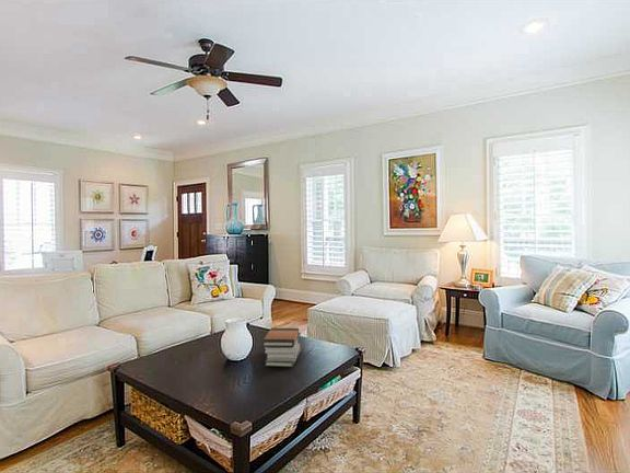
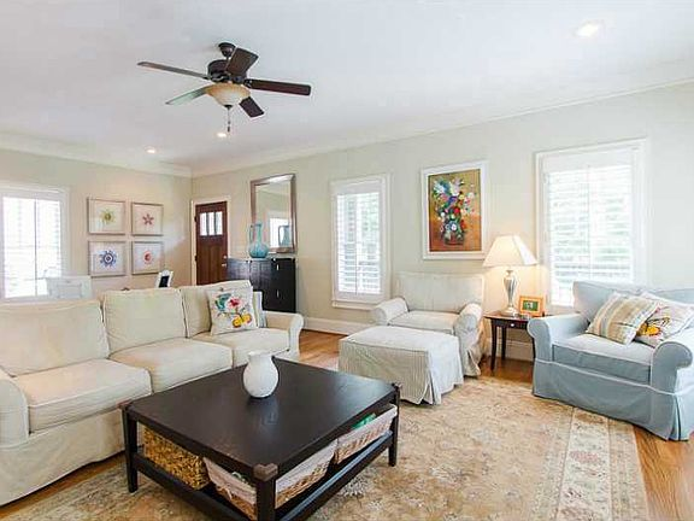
- book stack (282, 346)
